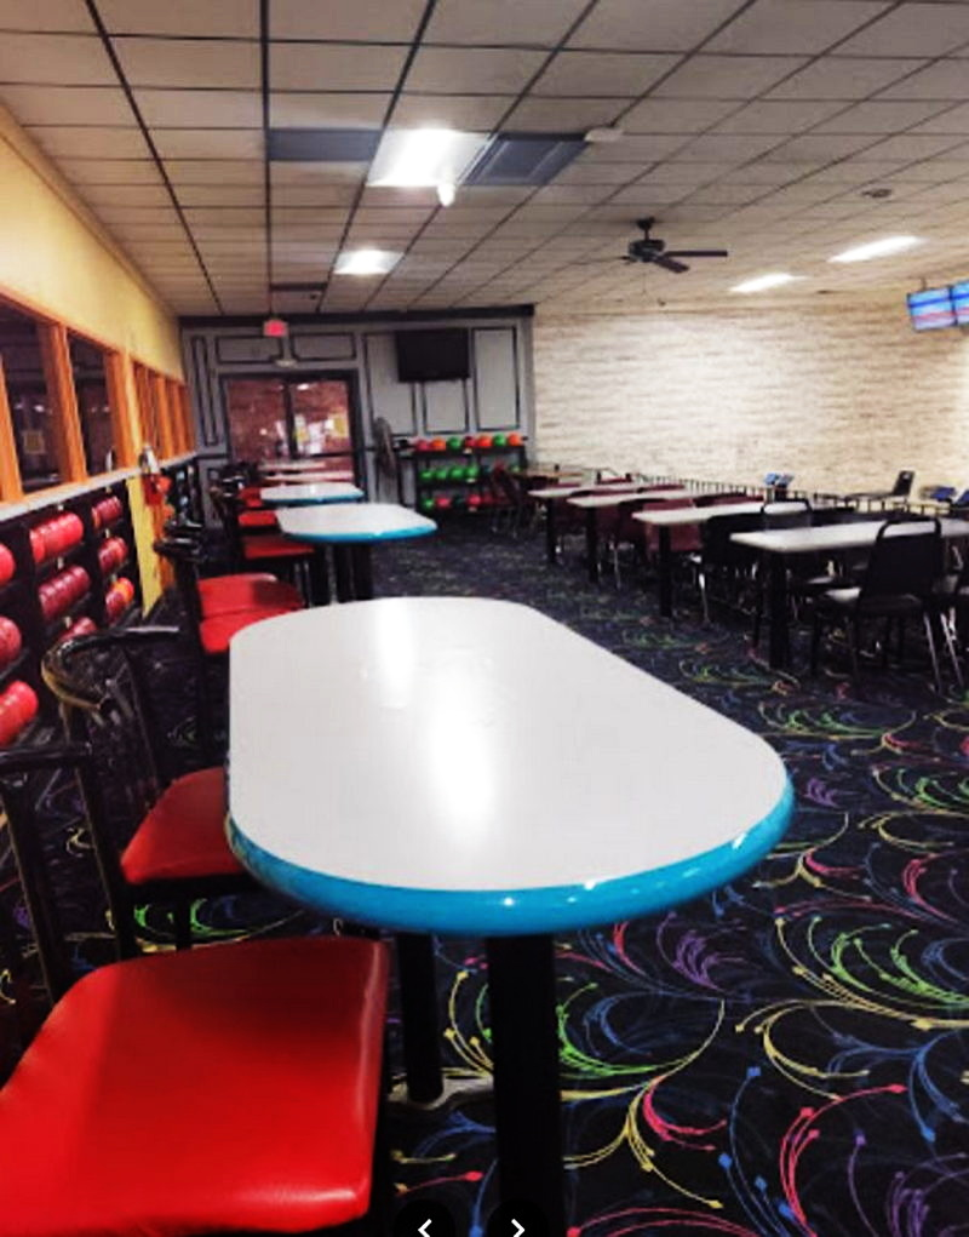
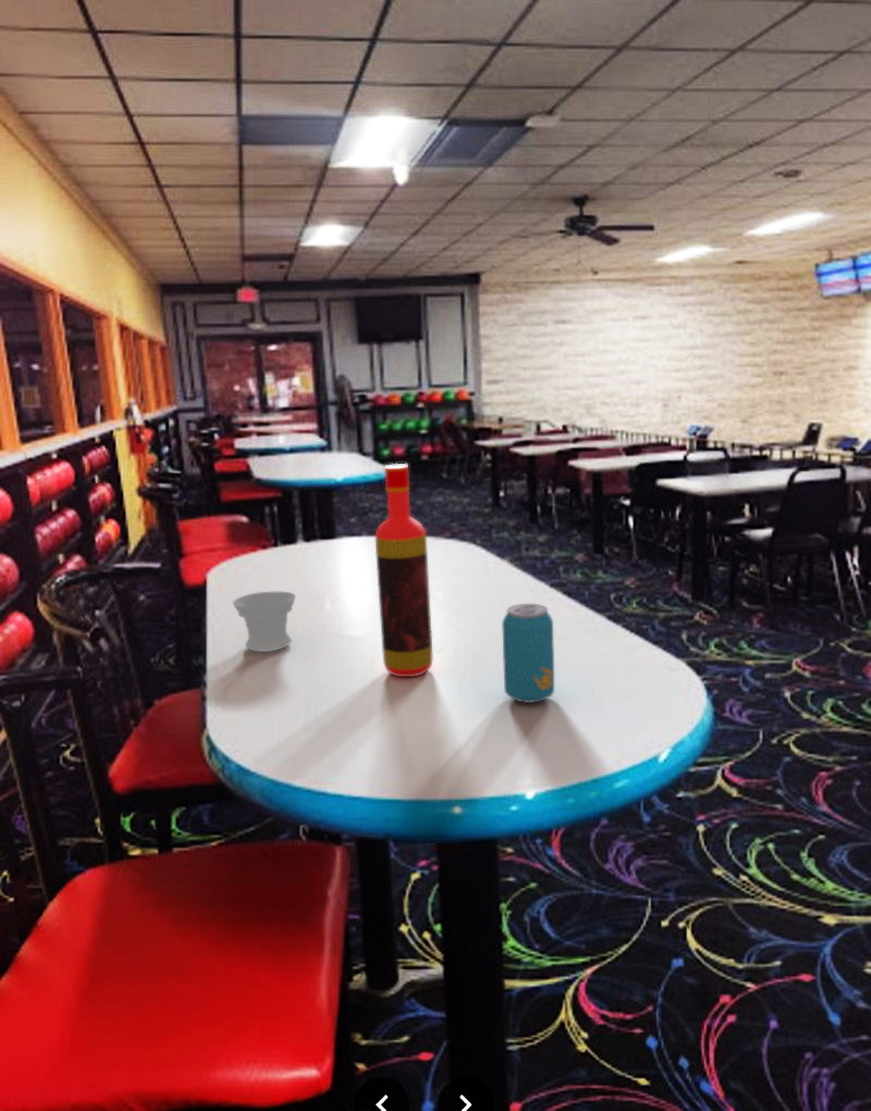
+ beverage can (528, 653)
+ cup (266, 622)
+ bottle (402, 570)
